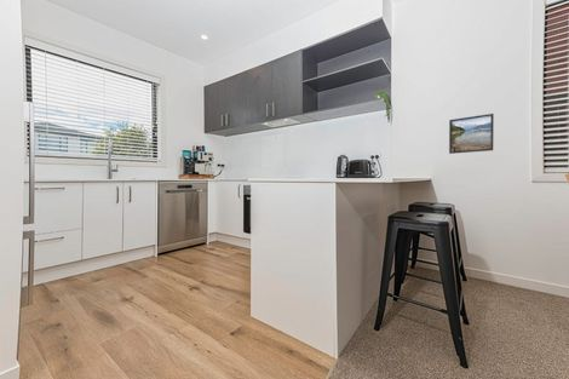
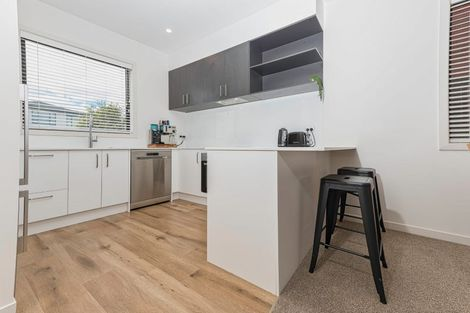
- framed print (470, 134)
